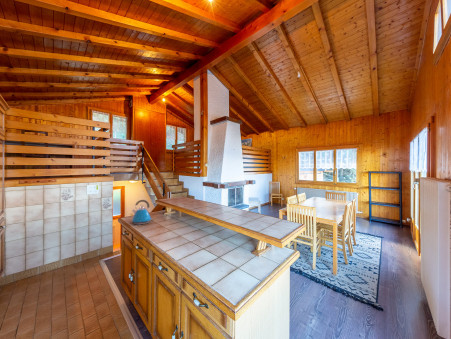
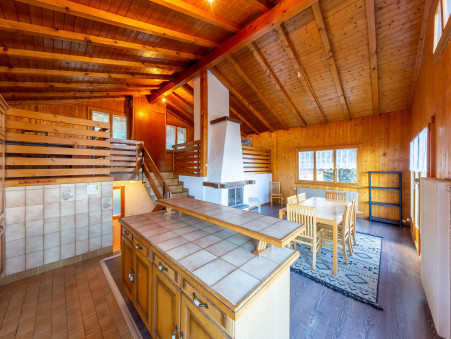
- kettle (142, 210)
